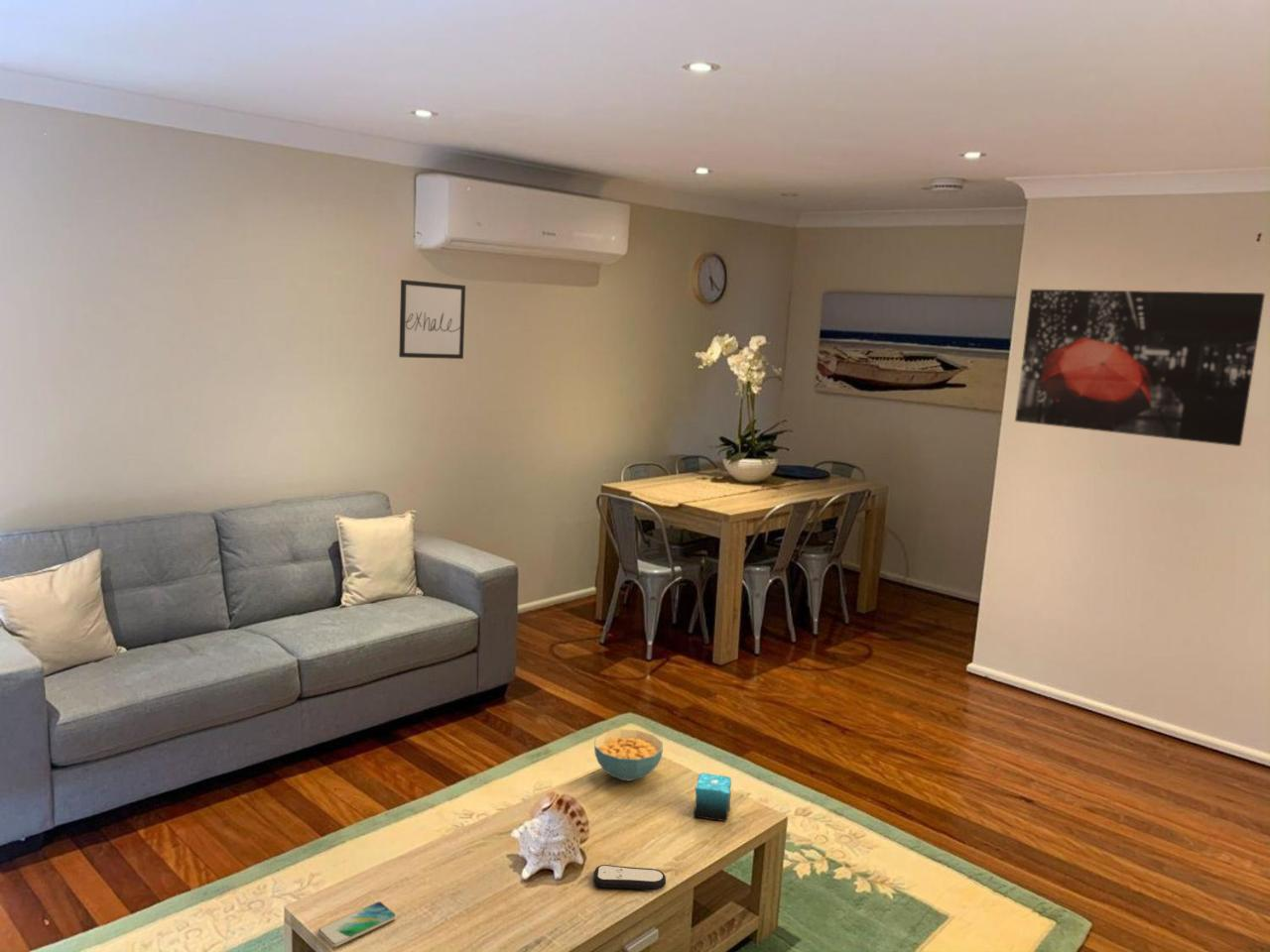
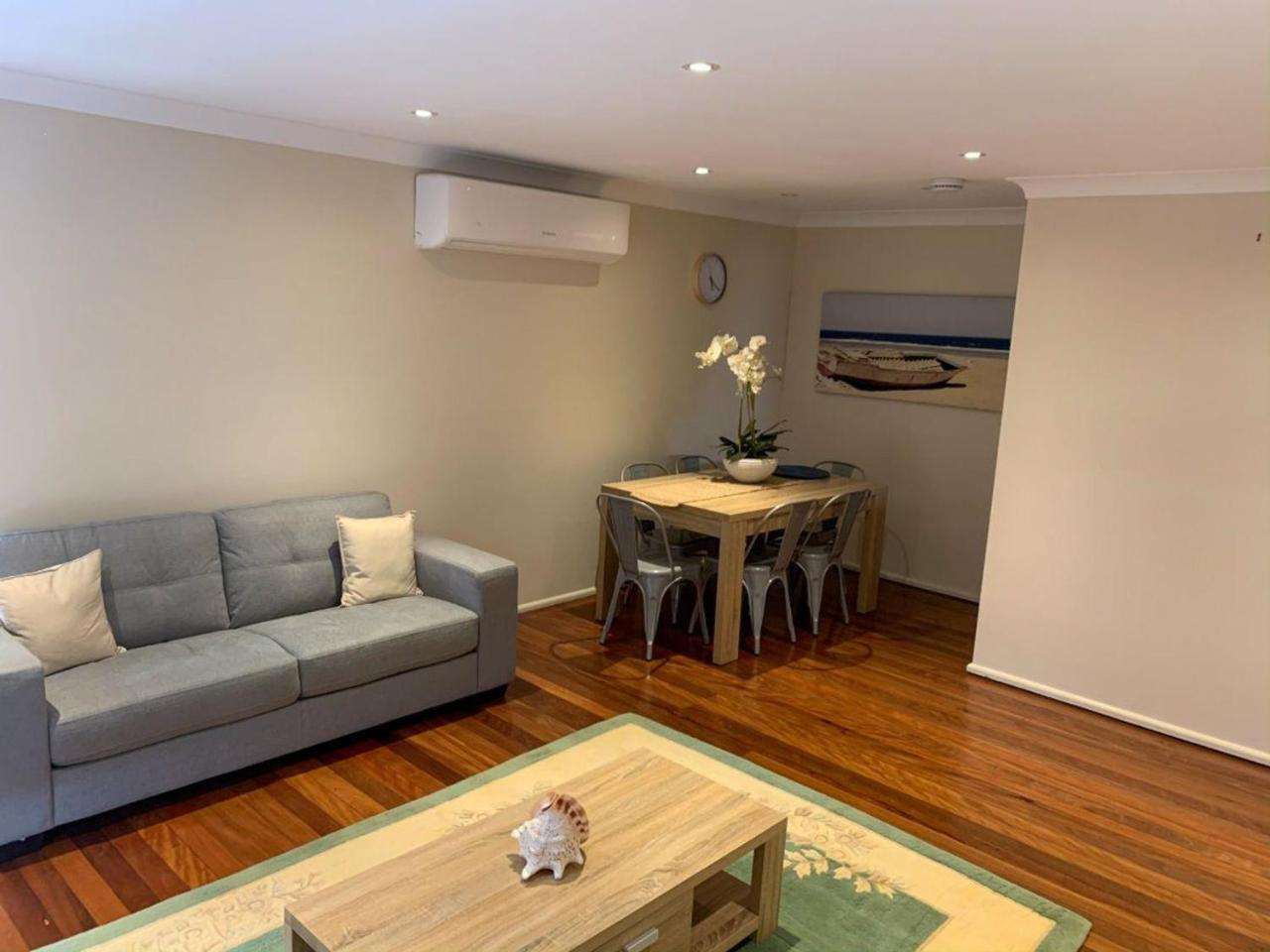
- smartphone (357, 923)
- remote control (629, 877)
- wall art (1129, 362)
- cereal bowl (627, 760)
- wall art (433, 320)
- candle (713, 790)
